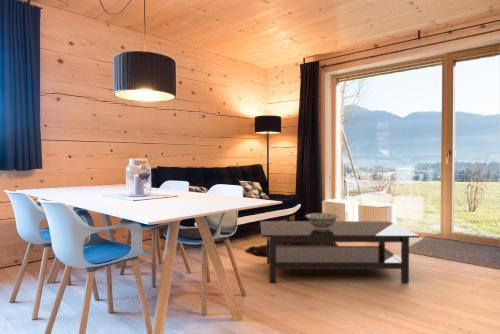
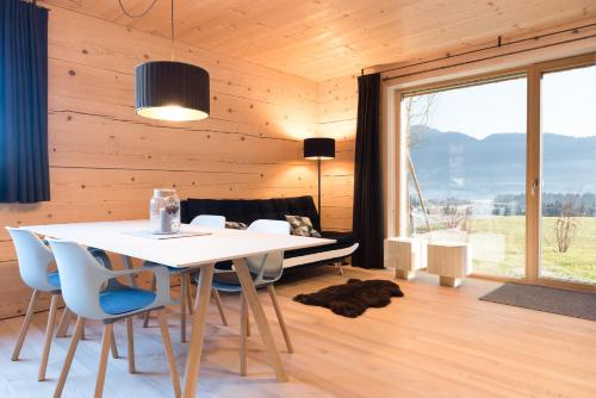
- decorative bowl (322, 221)
- coffee table (331, 249)
